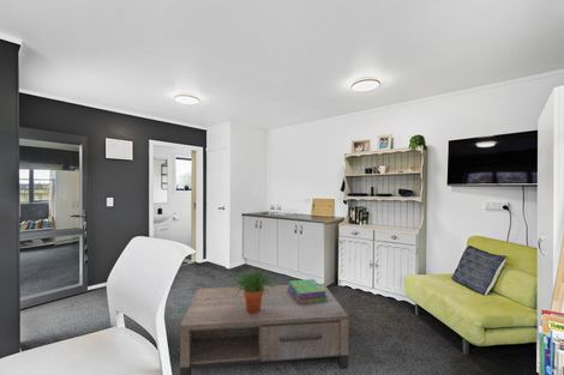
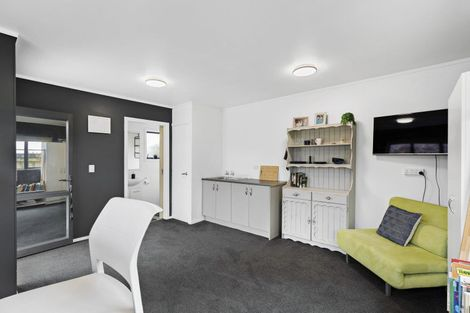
- stack of books (306, 290)
- potted plant (253, 290)
- coffee table (264, 323)
